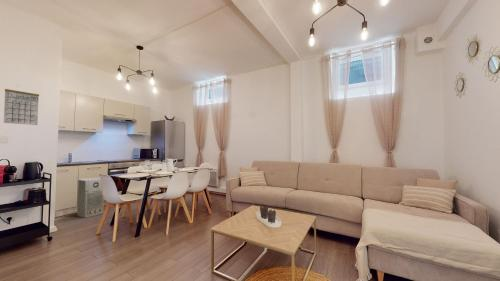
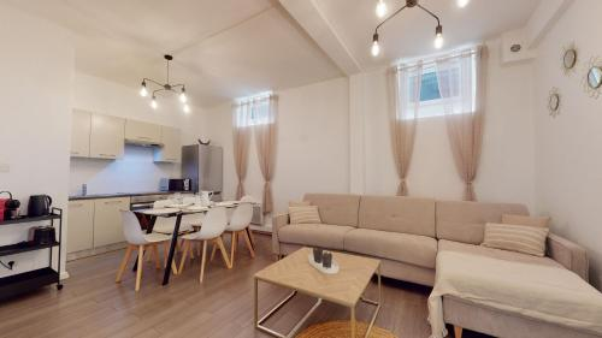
- calendar (22, 104)
- air purifier (89, 196)
